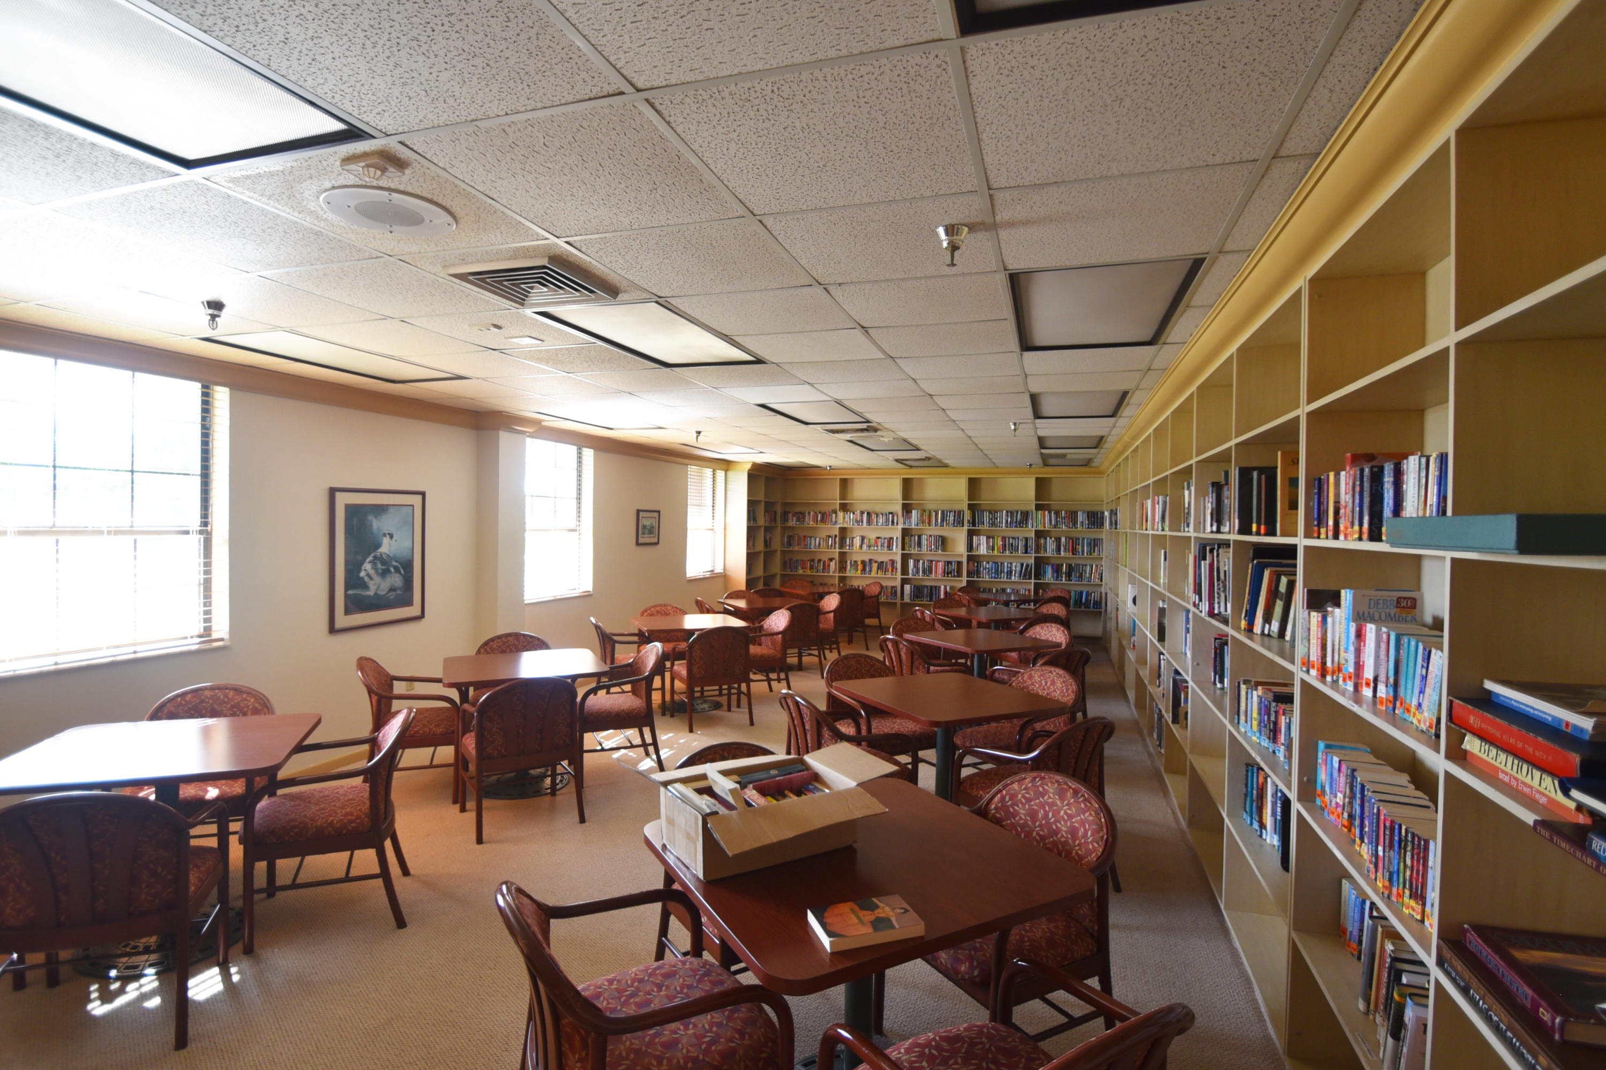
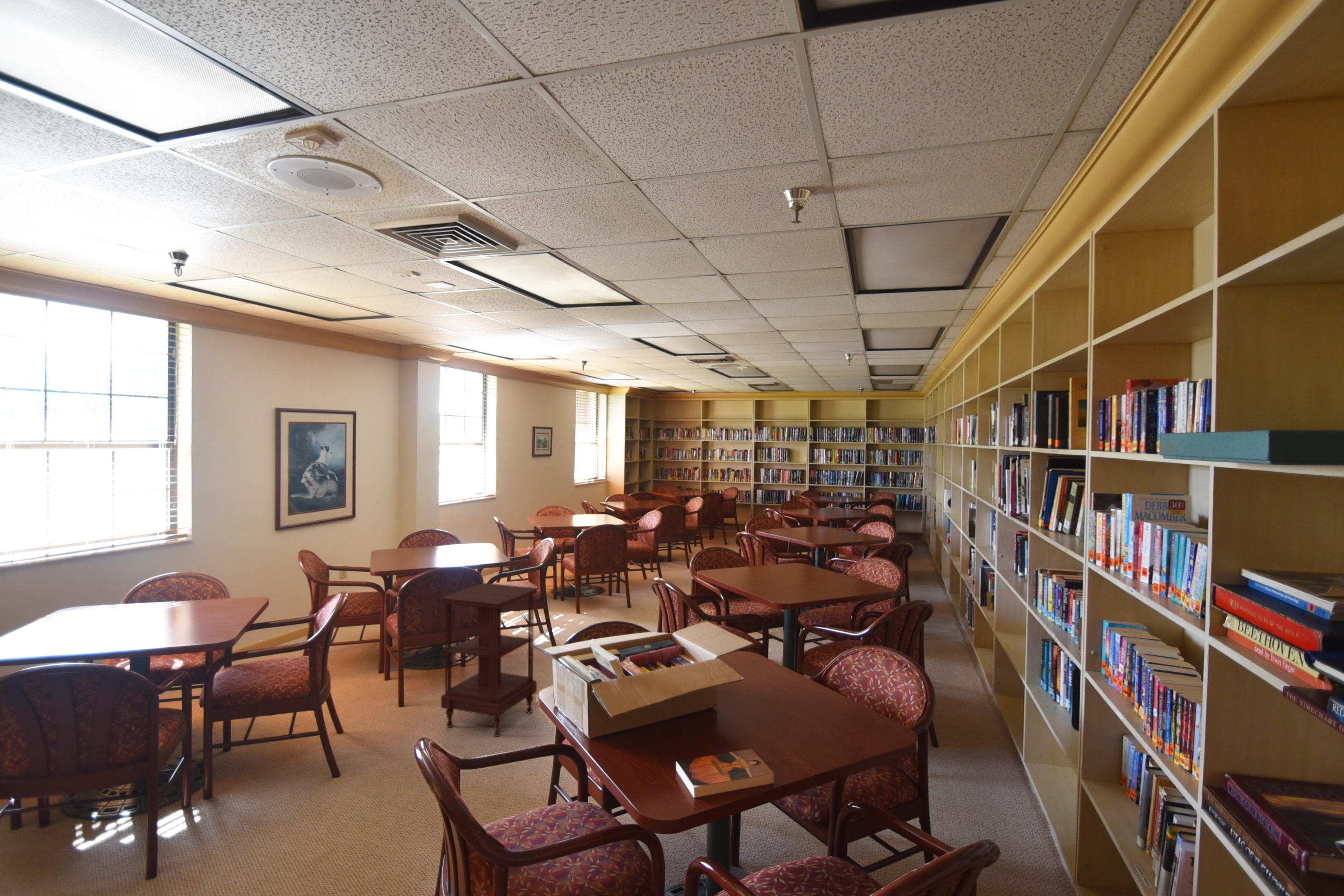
+ side table (490, 655)
